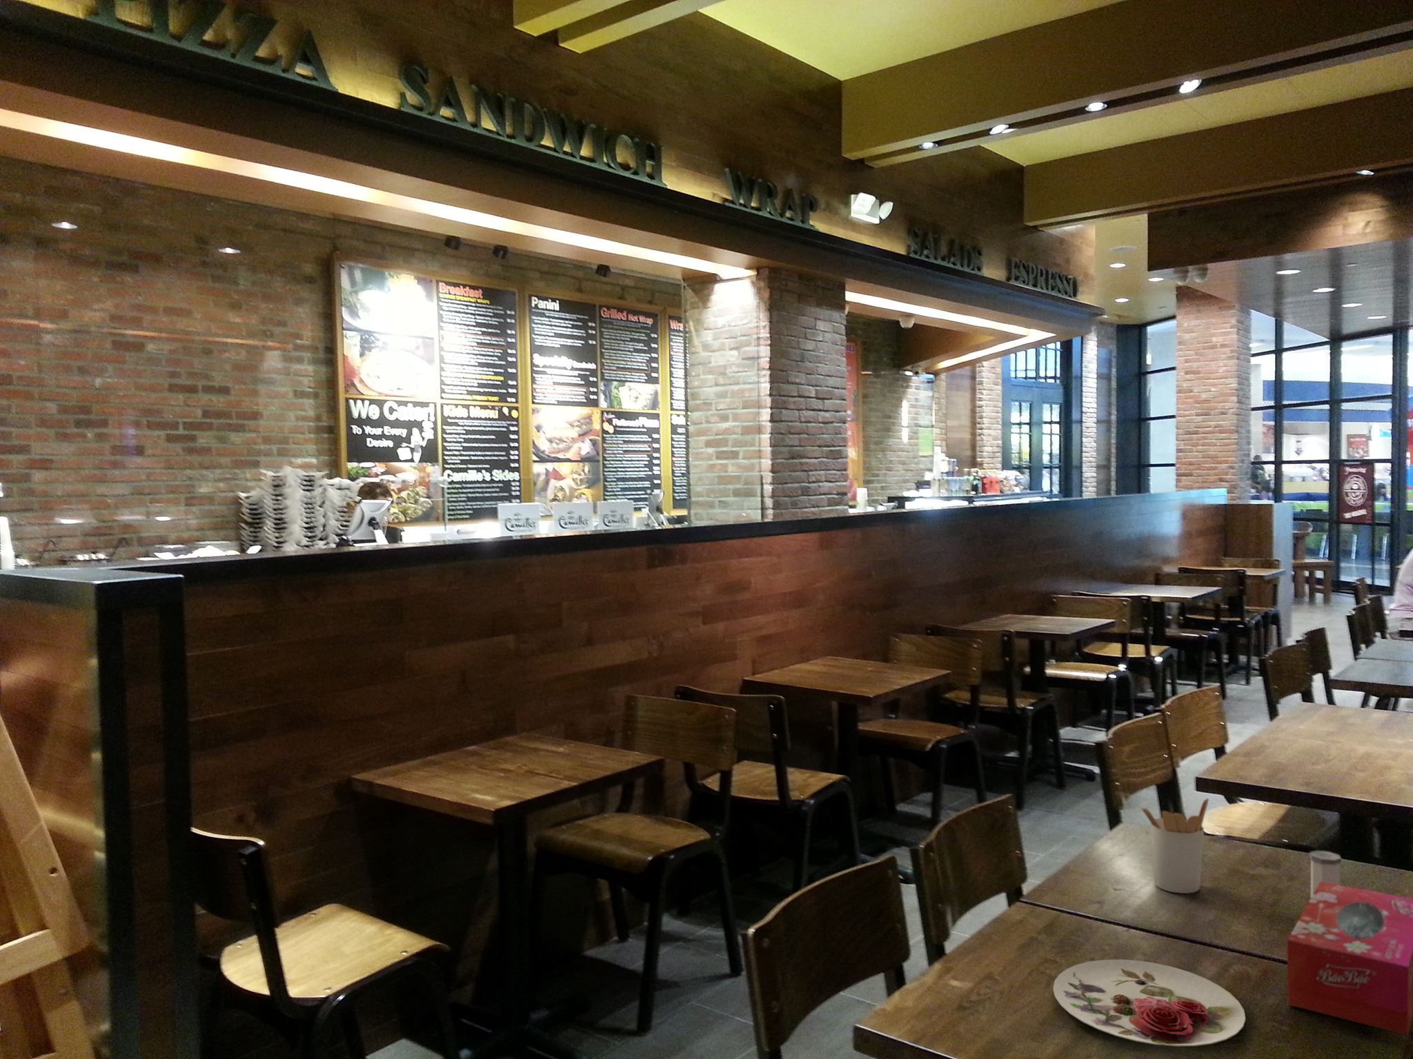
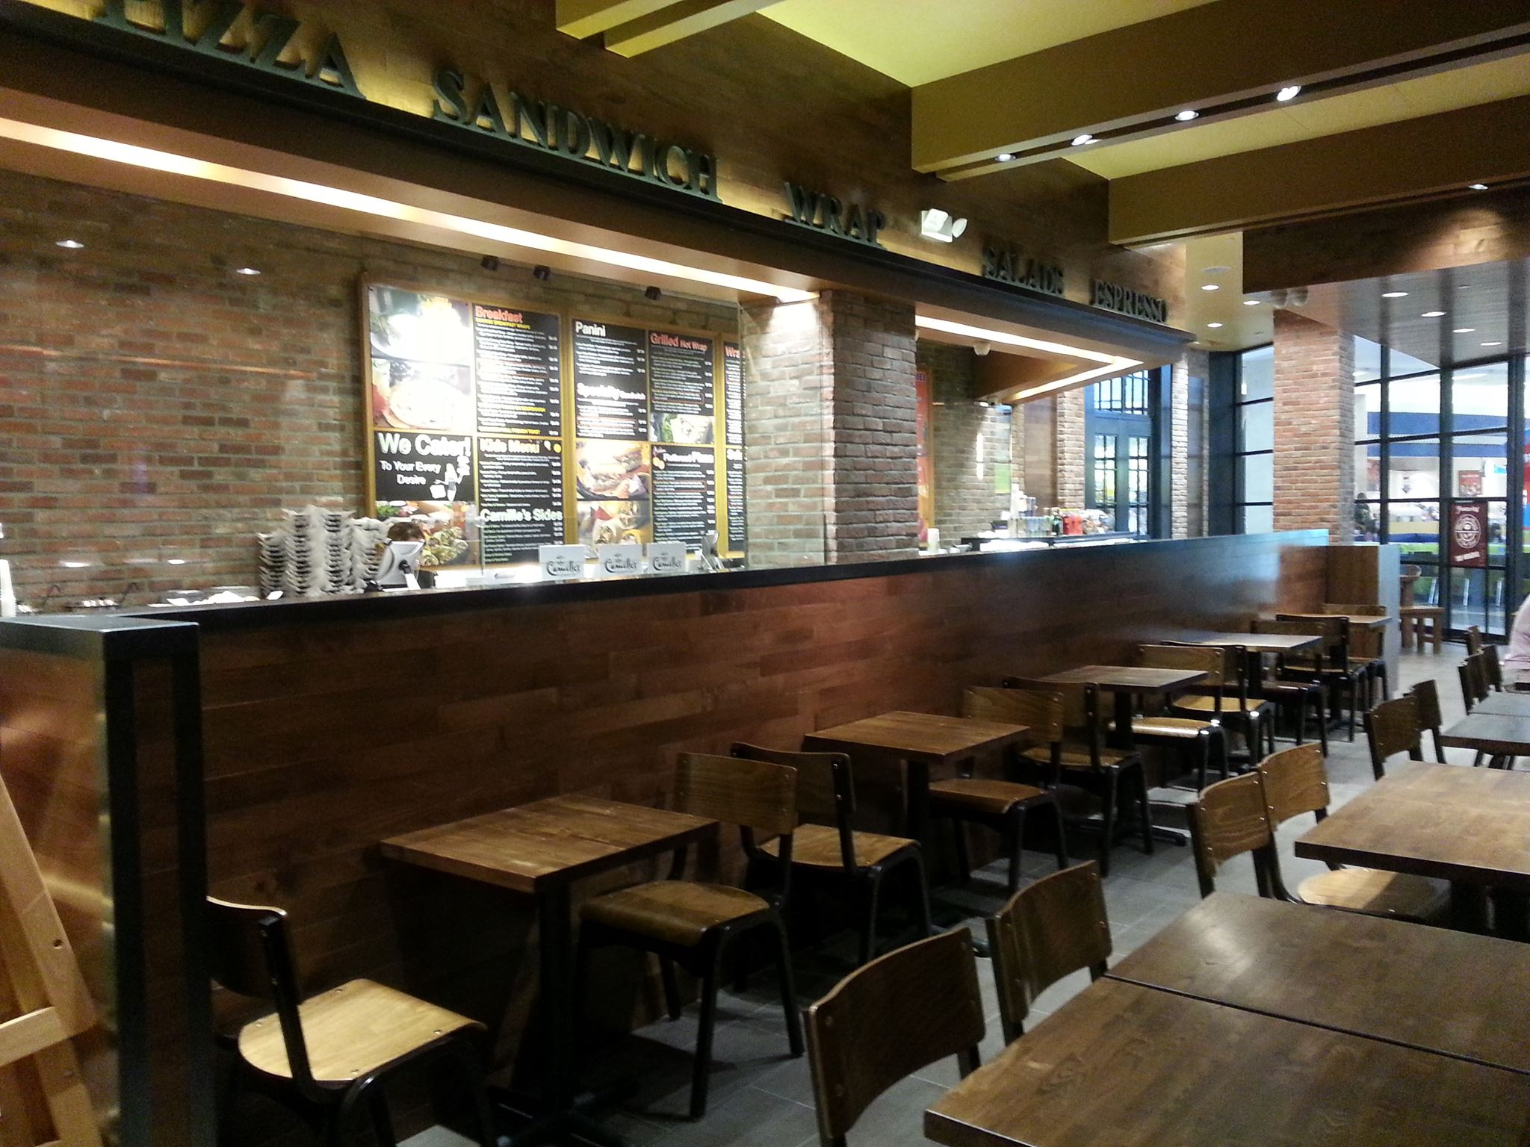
- utensil holder (1178, 844)
- tissue box (1360, 951)
- plate (1146, 998)
- salt shaker (1325, 879)
